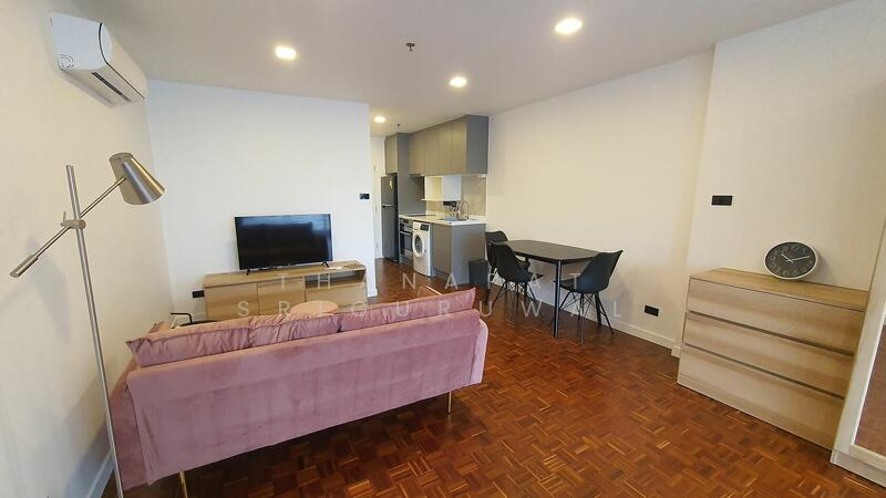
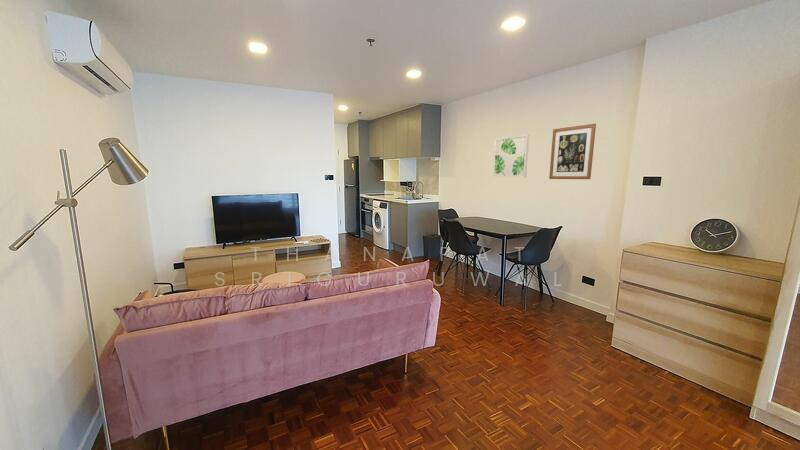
+ wall art (509, 157)
+ wall art (571, 153)
